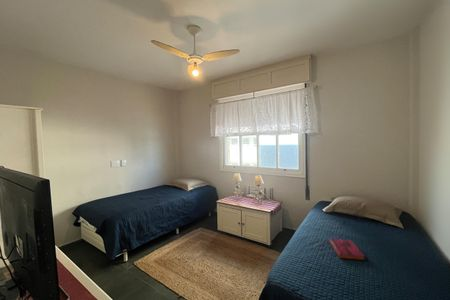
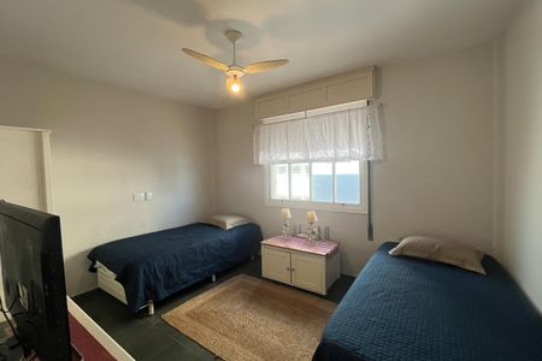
- hardback book (345, 248)
